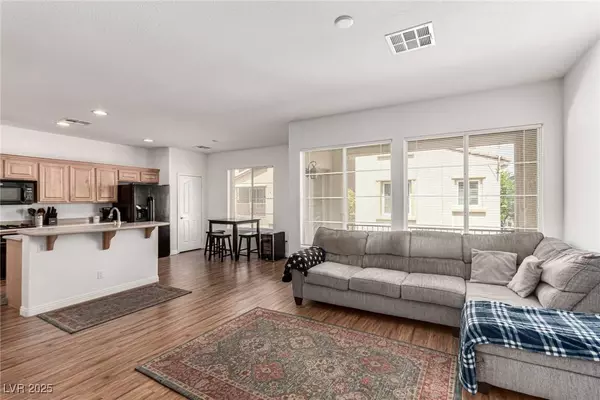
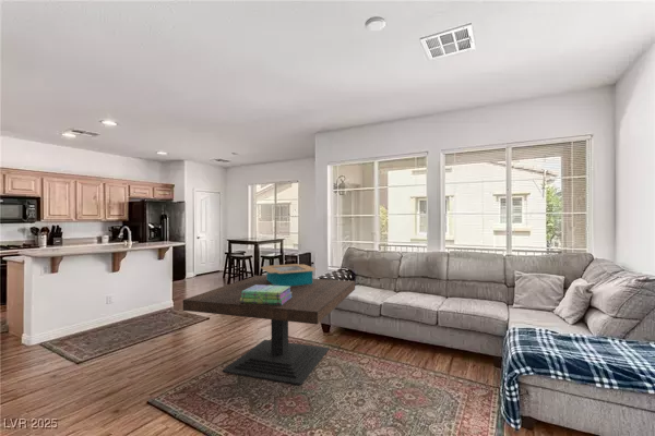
+ coffee table (279, 324)
+ cardboard box (288, 275)
+ stack of books (266, 293)
